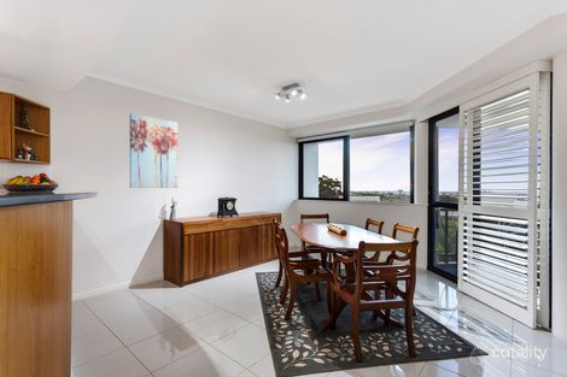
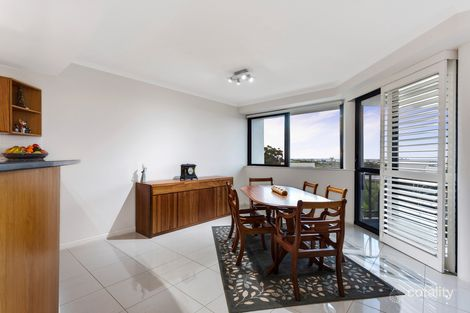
- wall art (154, 153)
